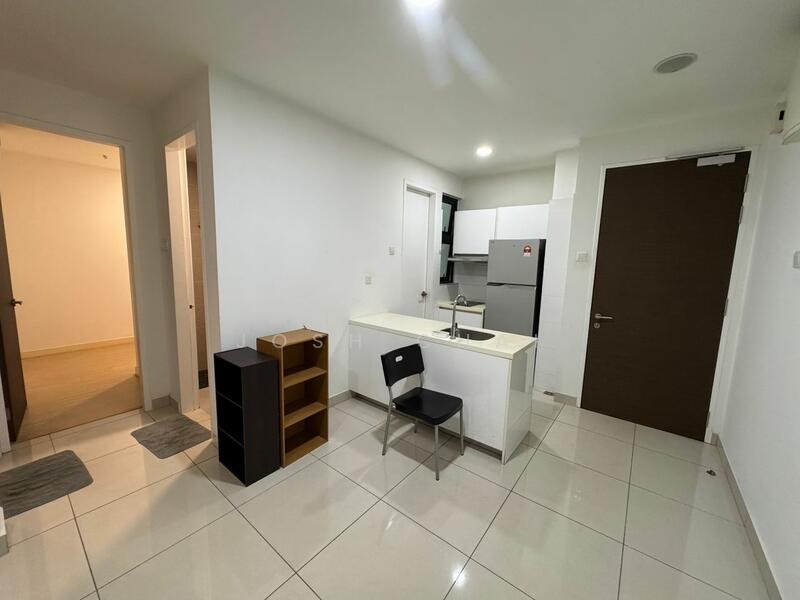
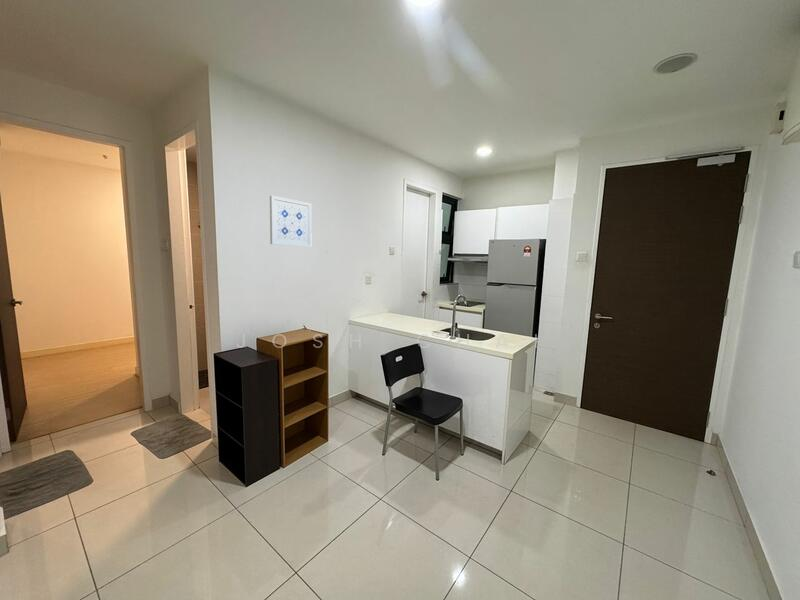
+ wall art (291, 223)
